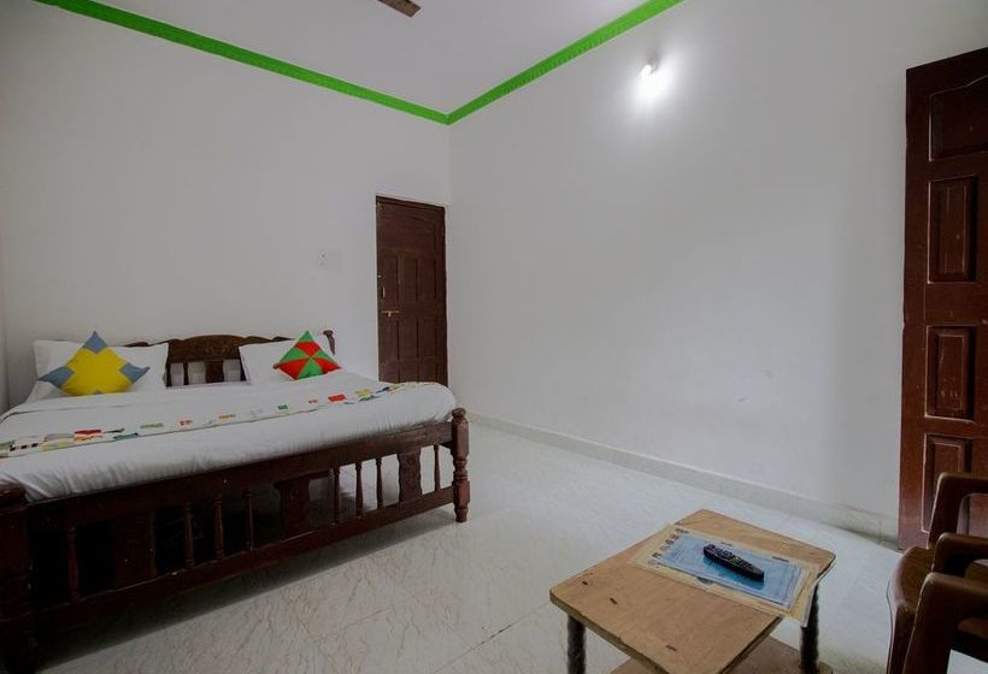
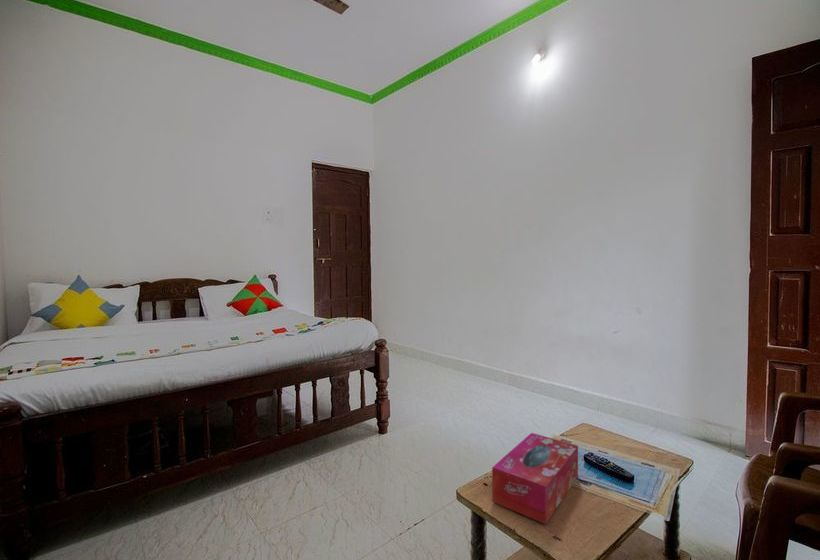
+ tissue box (537, 472)
